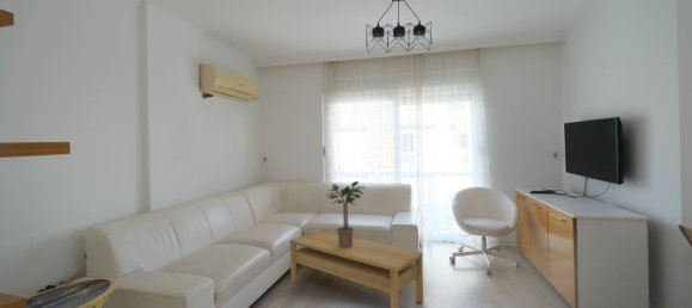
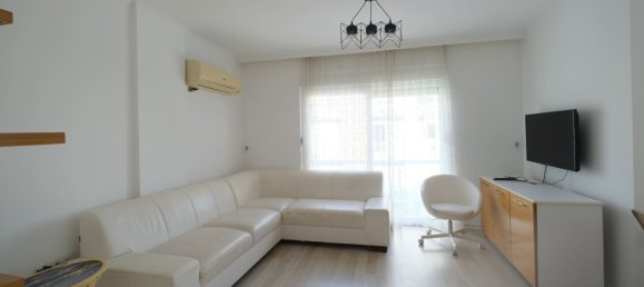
- coffee table (351, 267)
- potted plant (347, 212)
